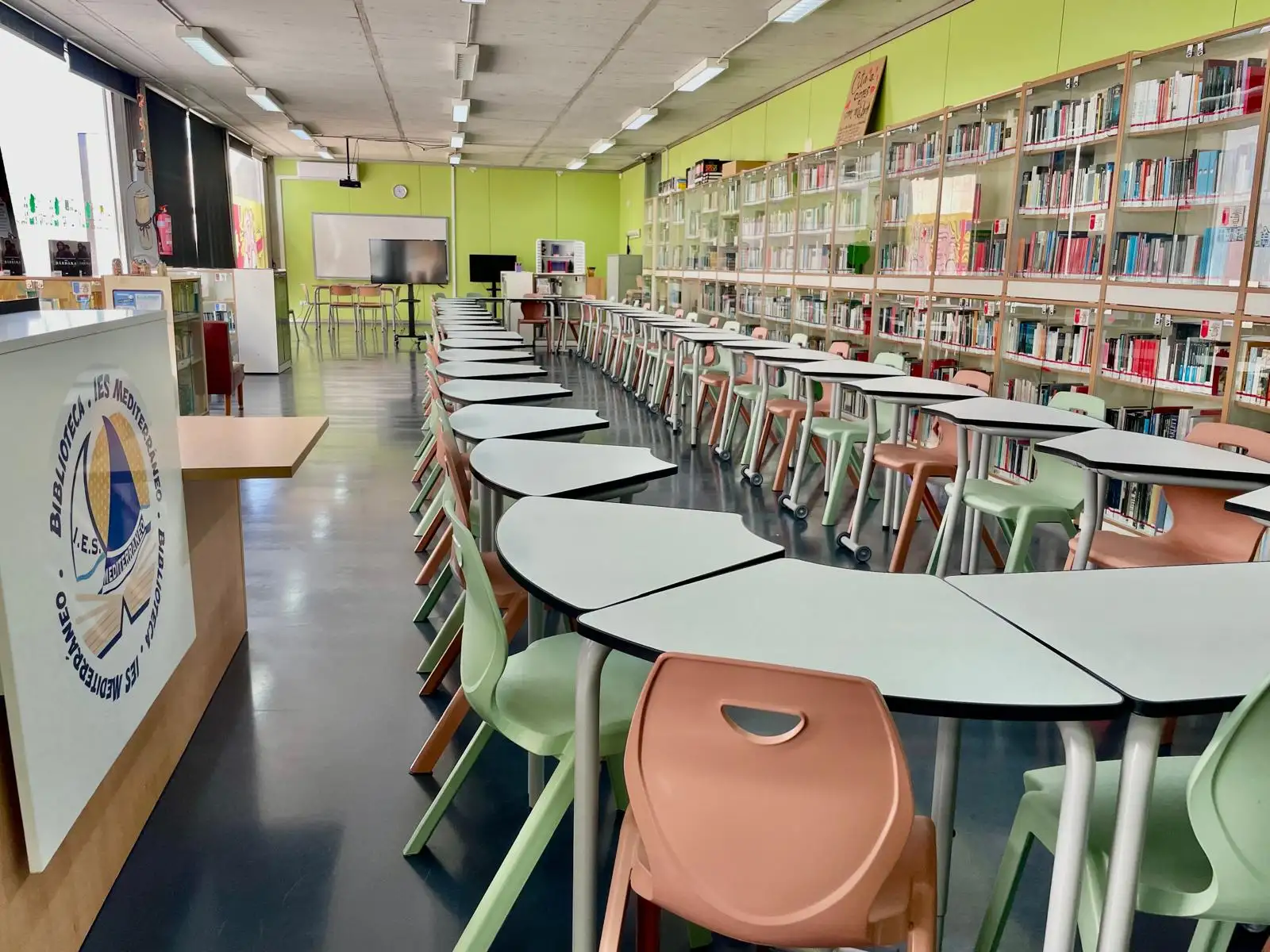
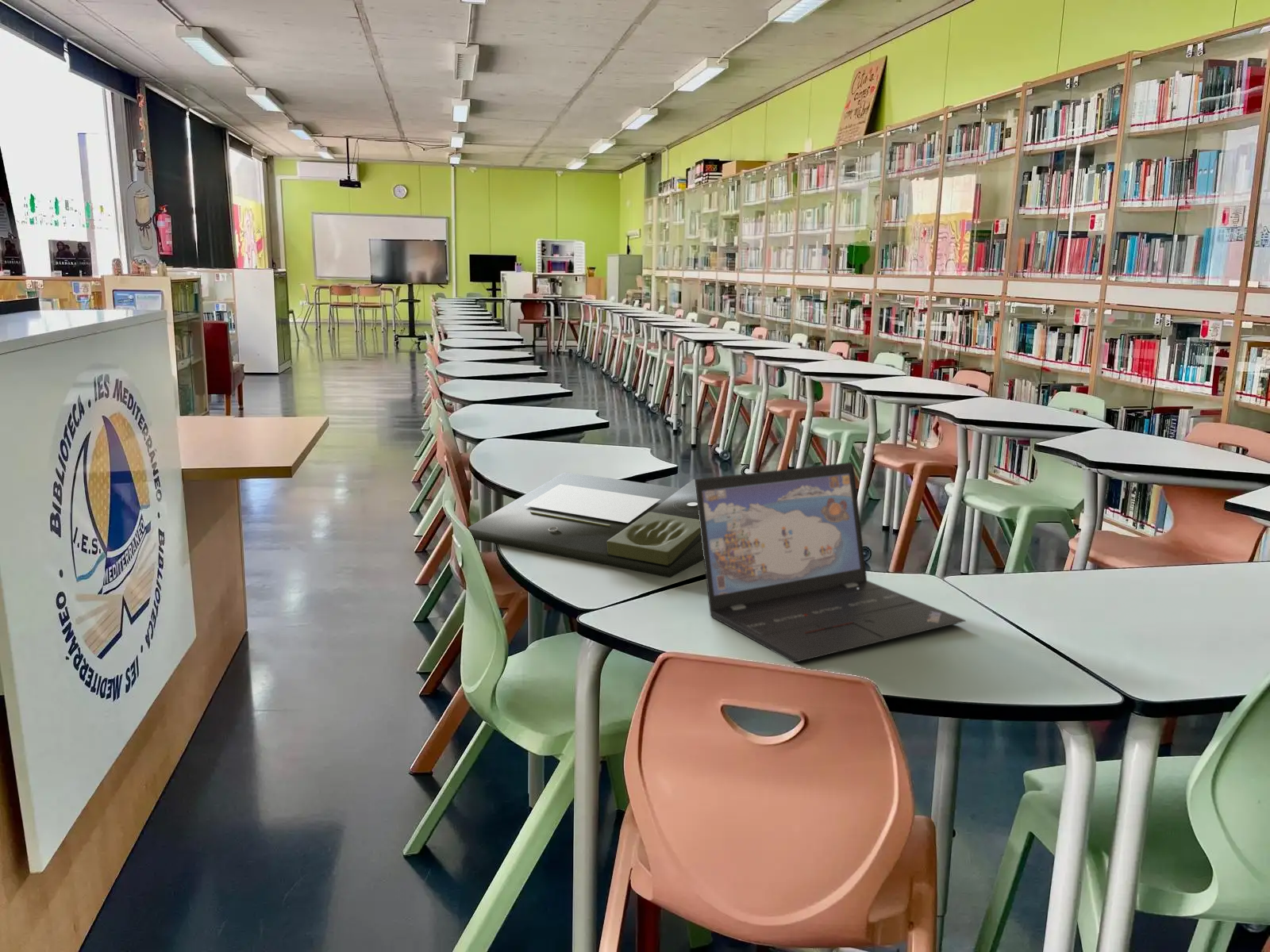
+ laptop (828, 552)
+ document tray (609, 512)
